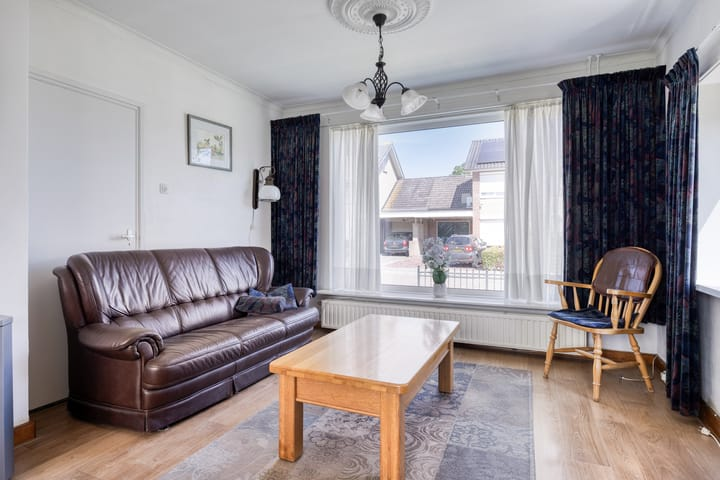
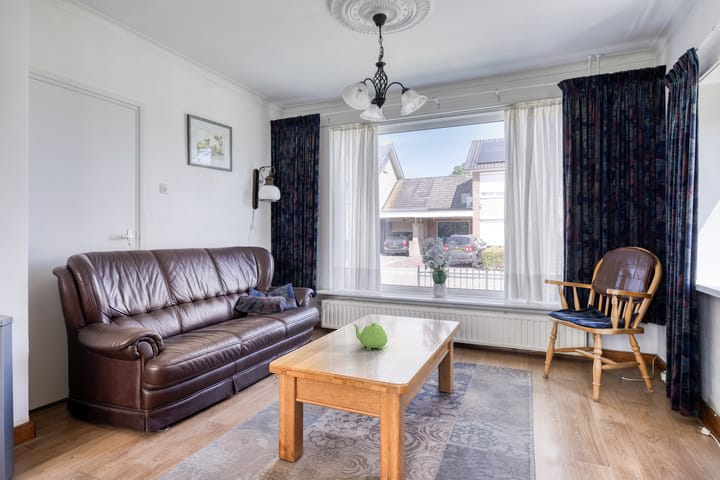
+ teapot (369, 334)
